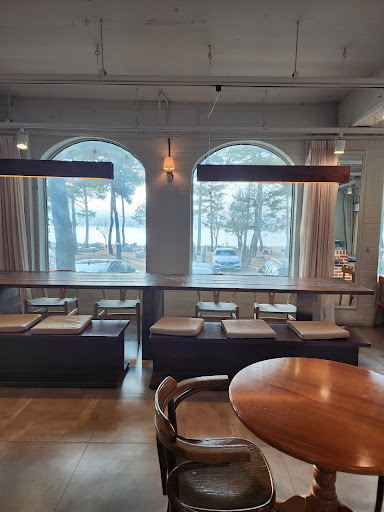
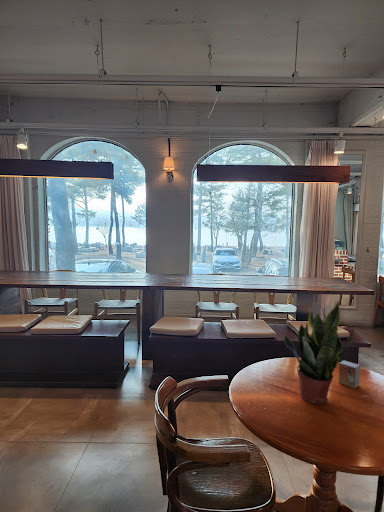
+ potted plant (311, 347)
+ small box (349, 373)
